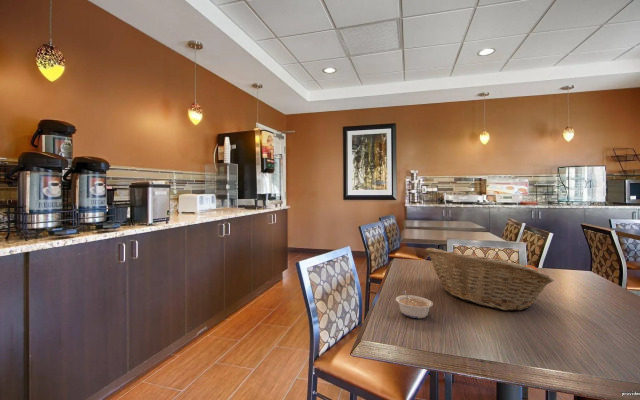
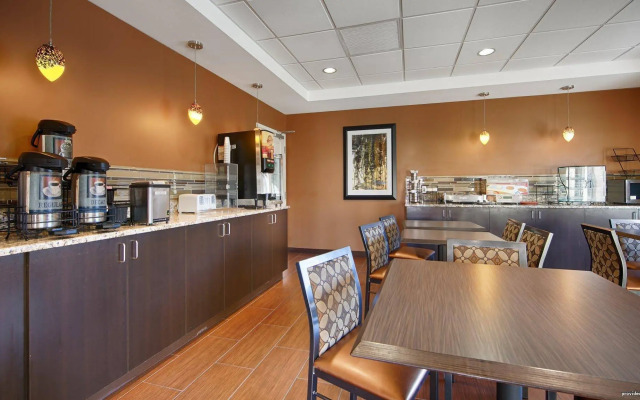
- fruit basket (481, 272)
- legume (412, 305)
